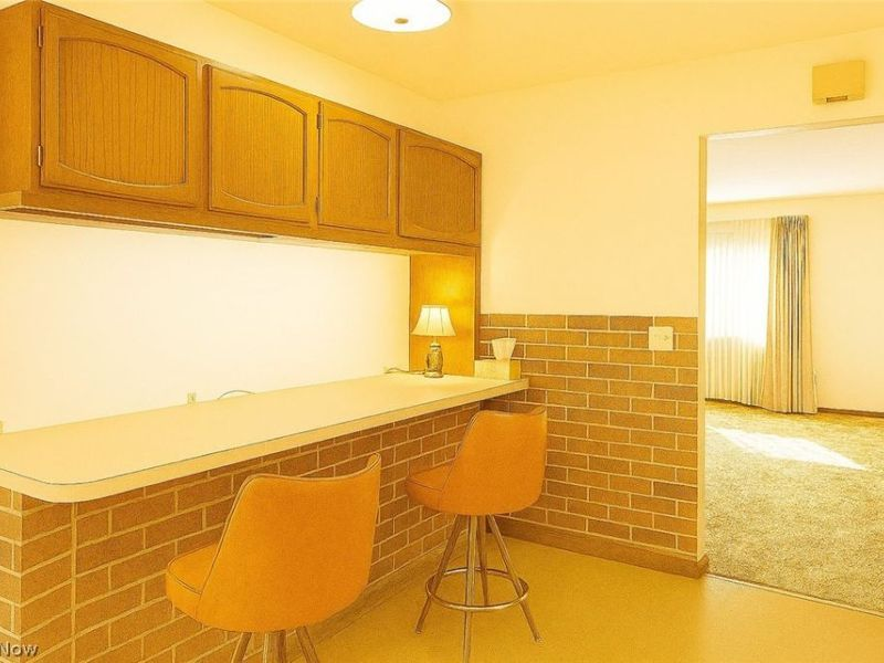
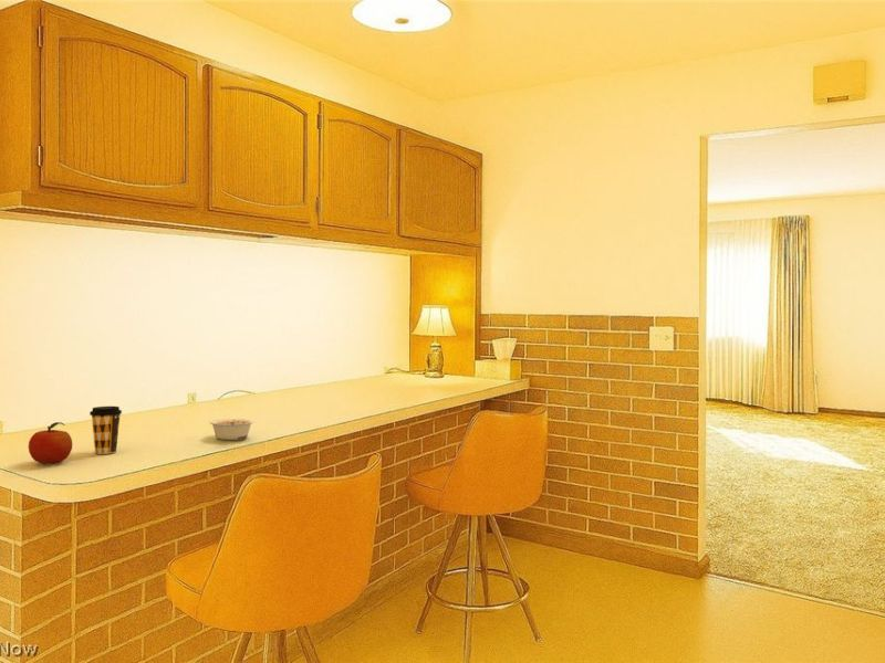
+ legume (232, 428)
+ coffee cup (105, 430)
+ fruit (50, 442)
